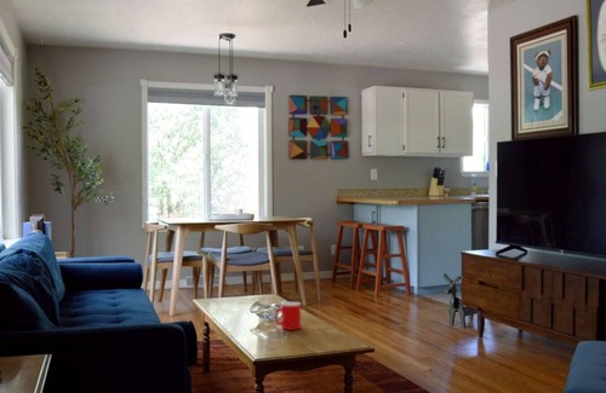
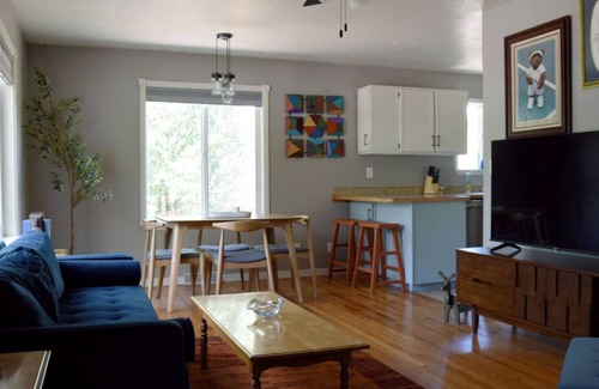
- cup (287, 316)
